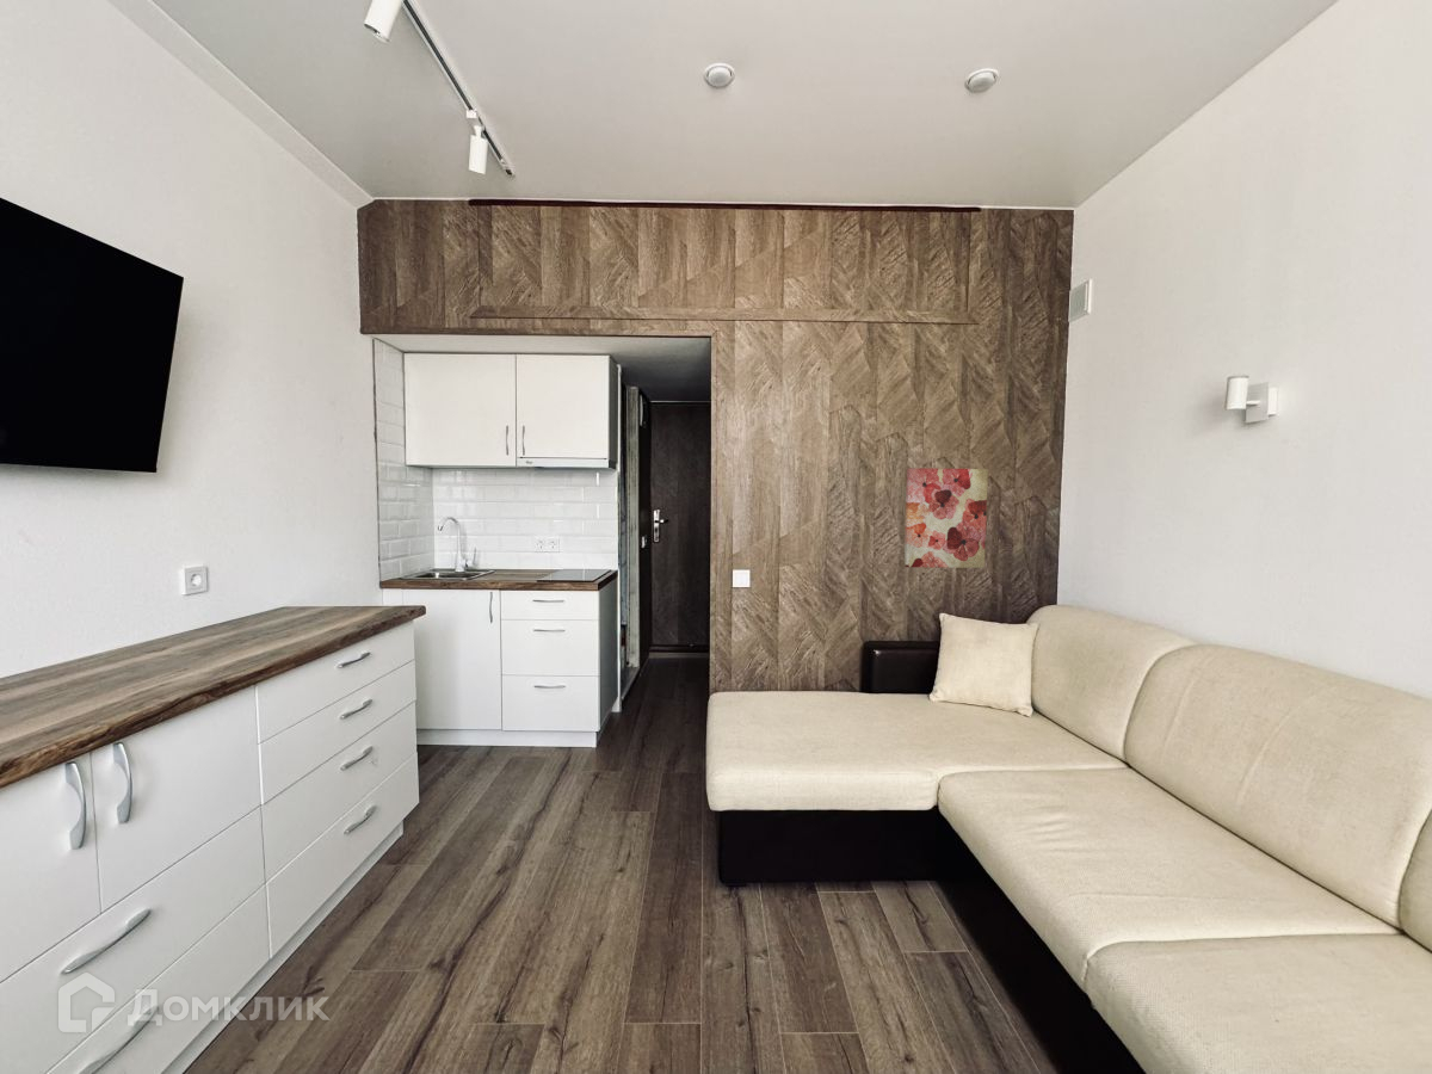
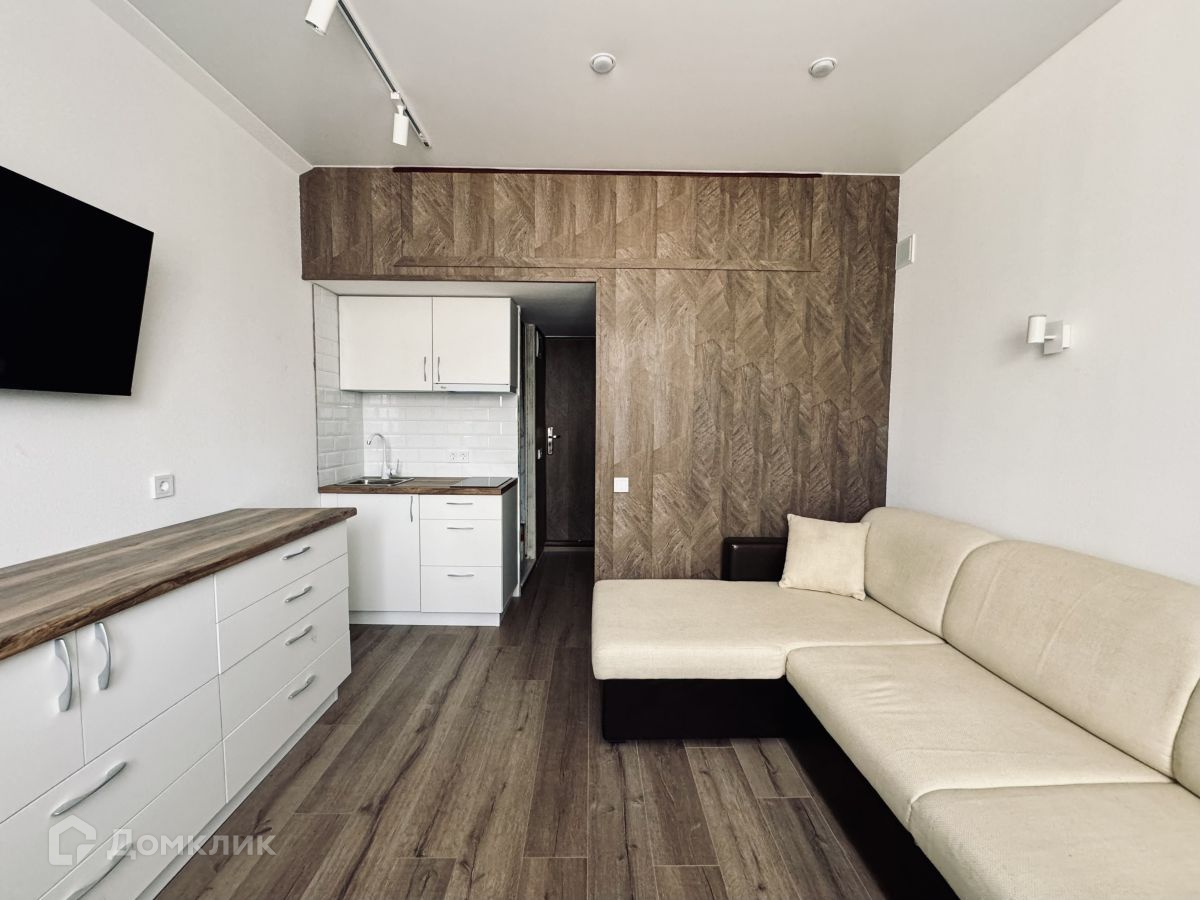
- wall art (945, 518)
